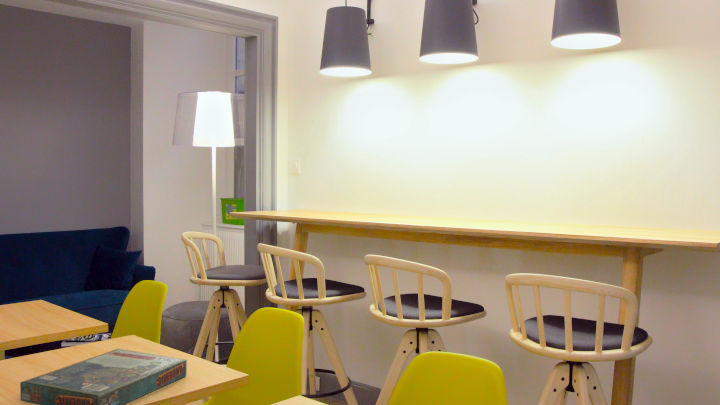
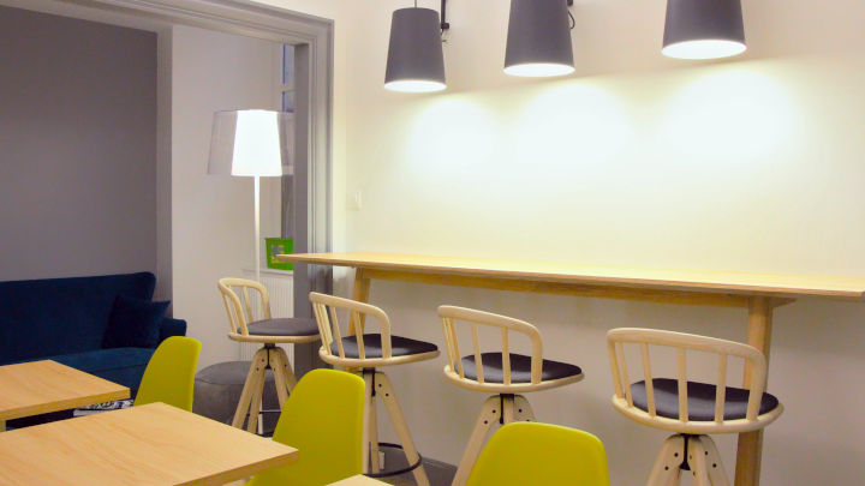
- board game (108, 378)
